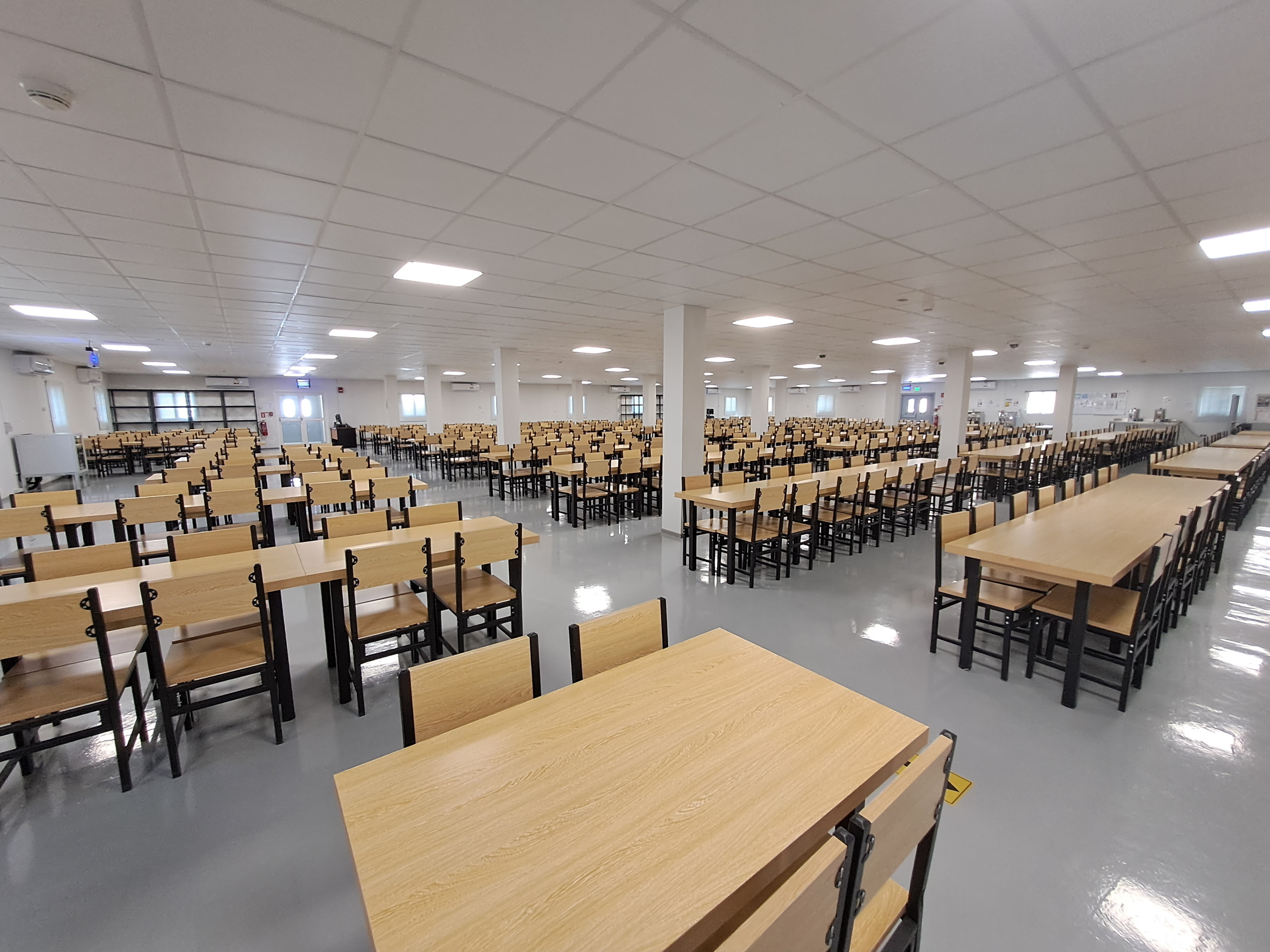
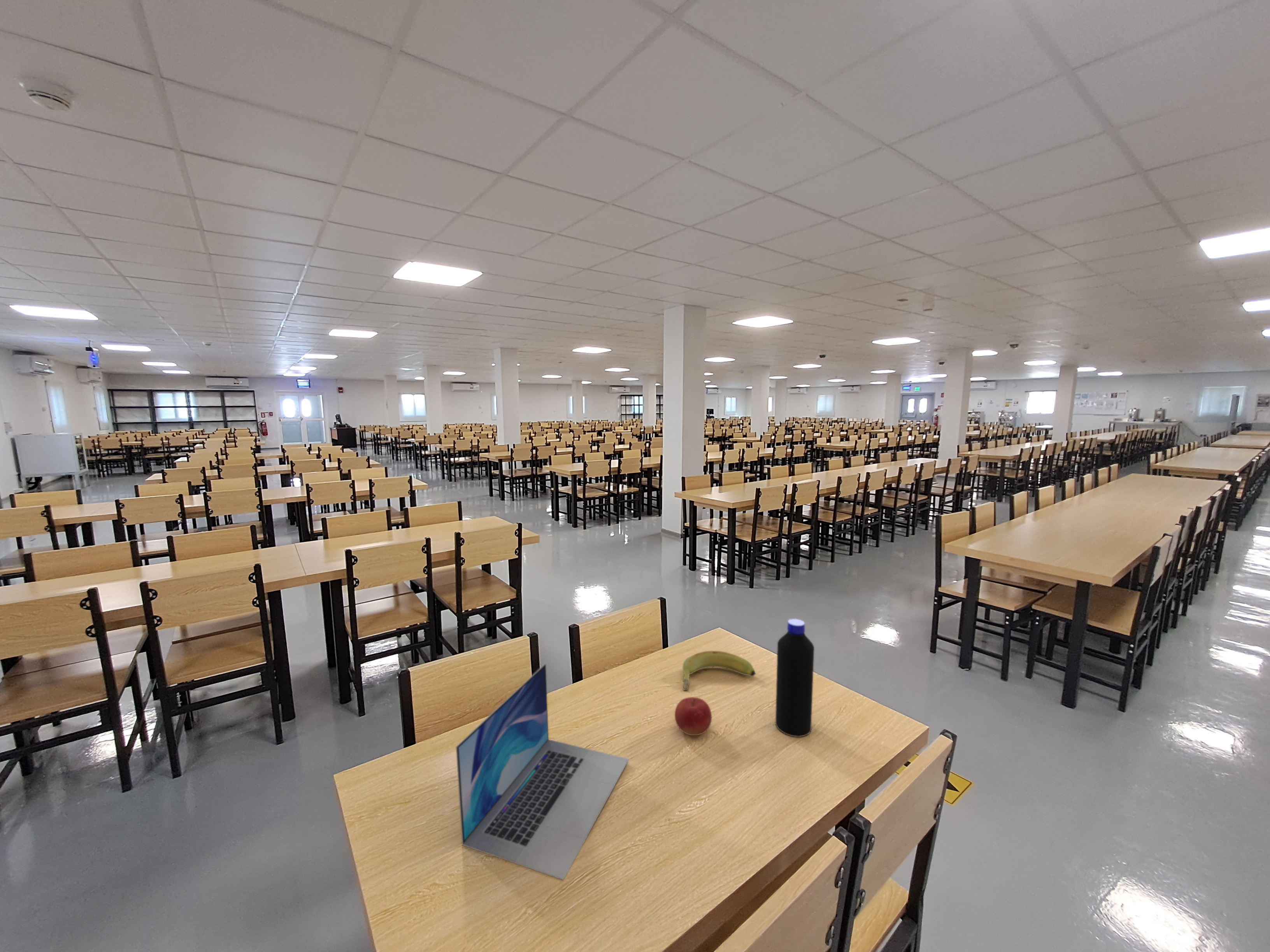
+ laptop (553, 754)
+ banana (711, 667)
+ fruit (693, 714)
+ bottle (795, 675)
